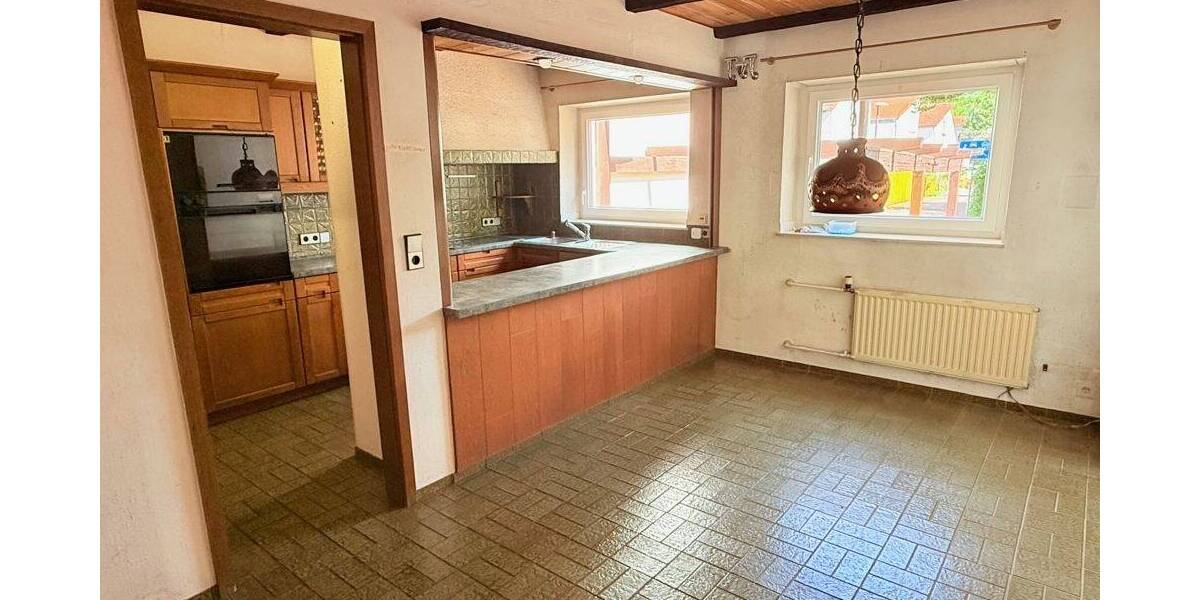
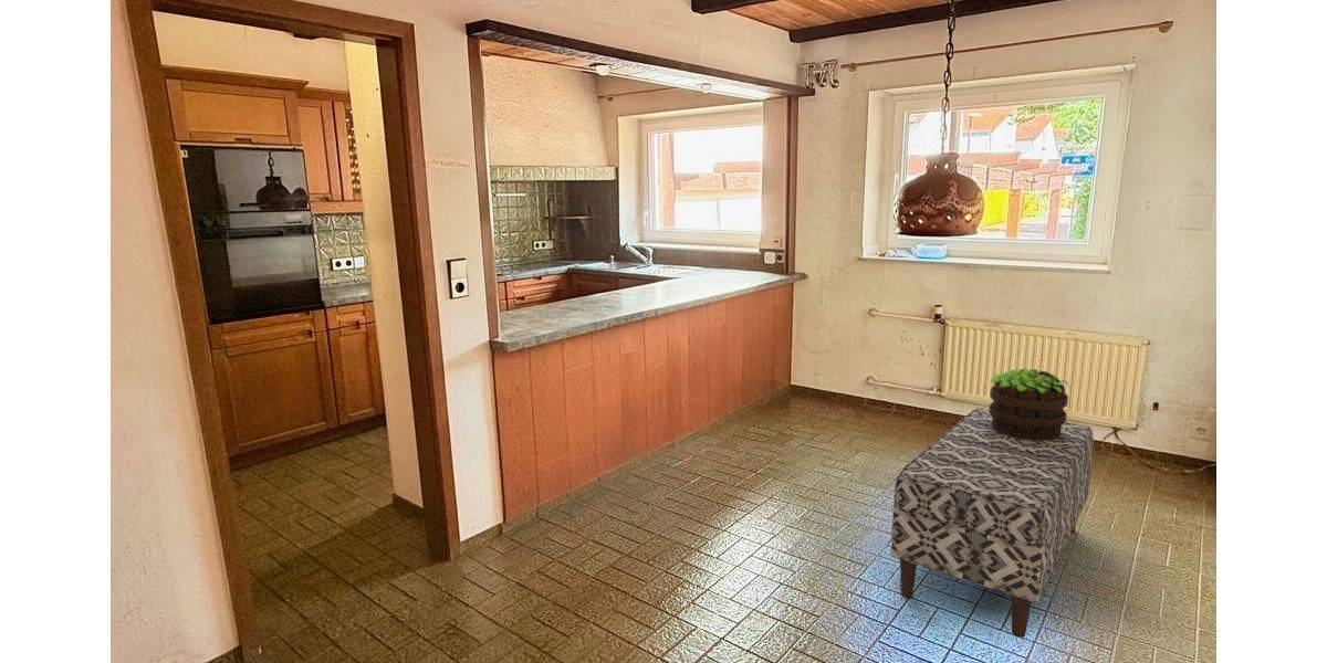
+ potted plant (1027, 399)
+ bench (999, 504)
